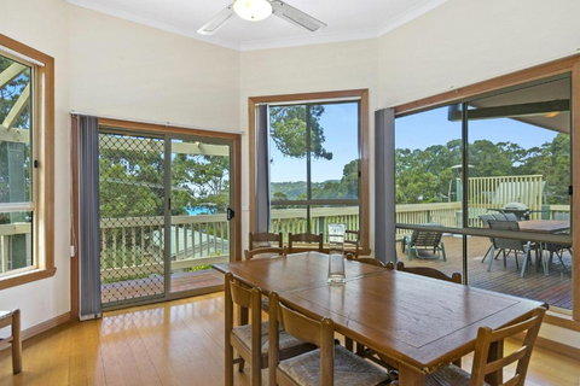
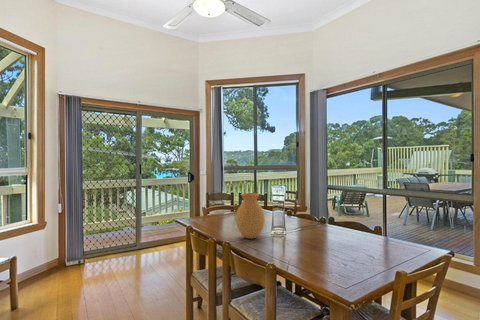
+ vase (250, 215)
